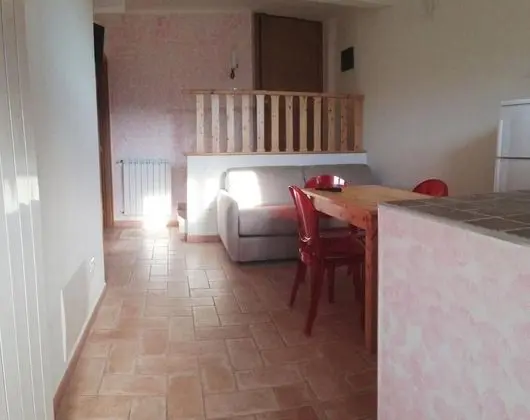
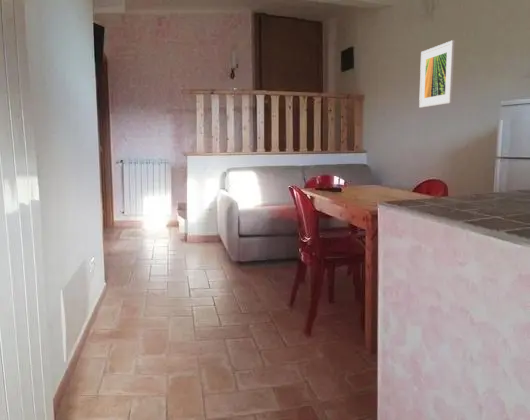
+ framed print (435, 76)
